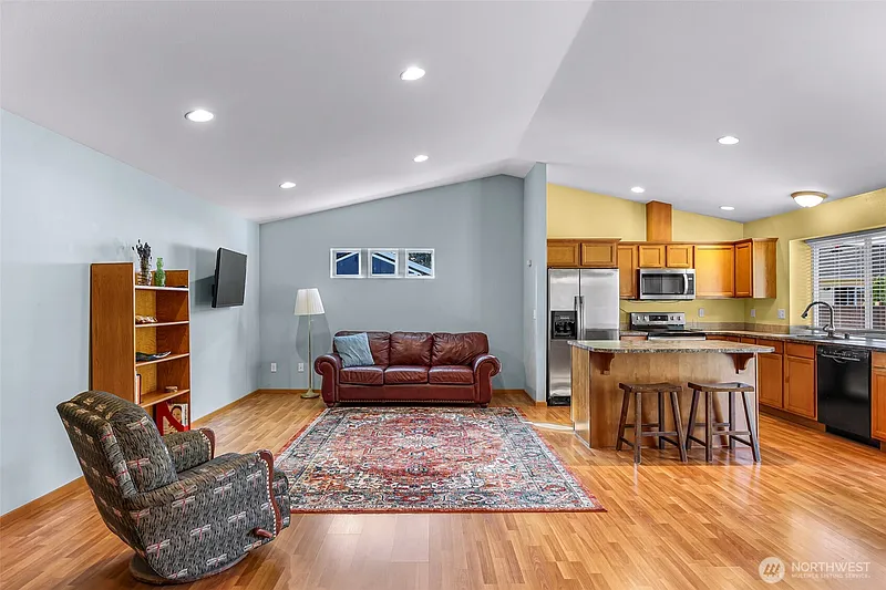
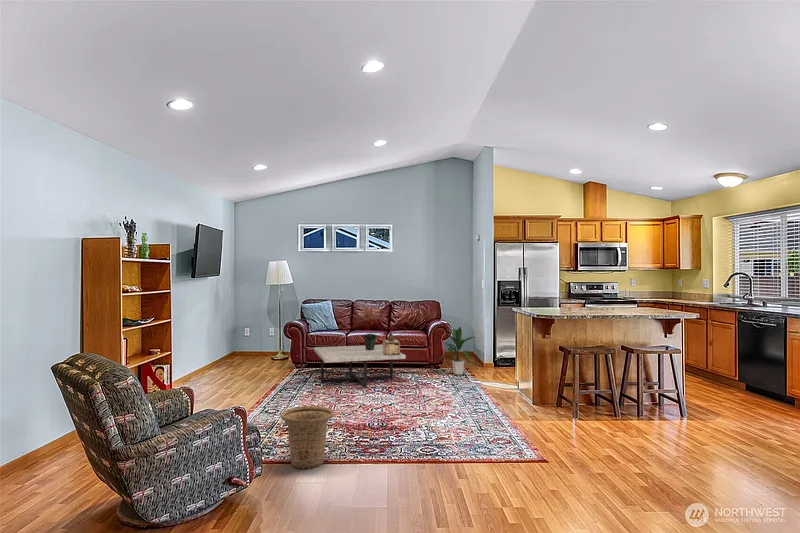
+ potted plant (370, 334)
+ coffee table (357, 360)
+ decorative box (391, 342)
+ indoor plant (455, 349)
+ basket (307, 437)
